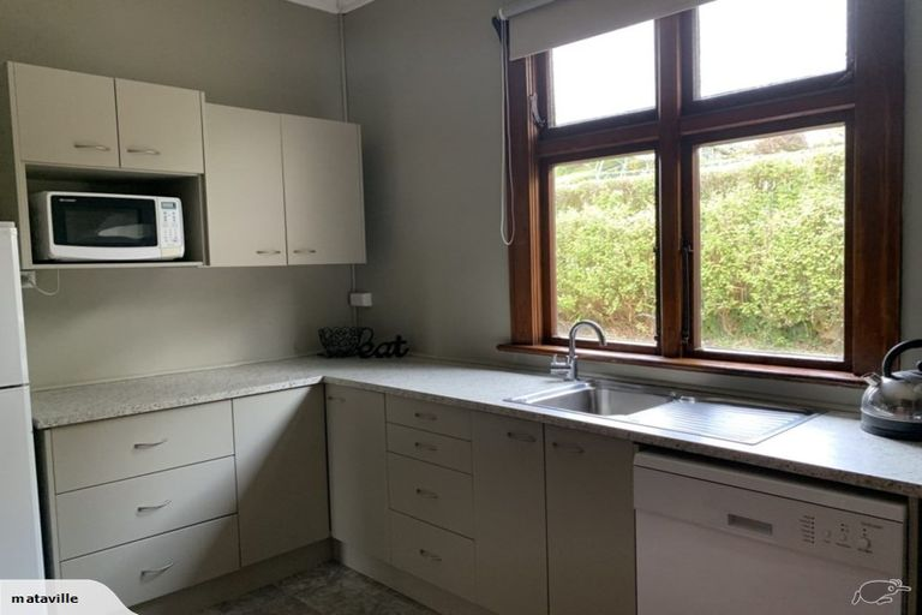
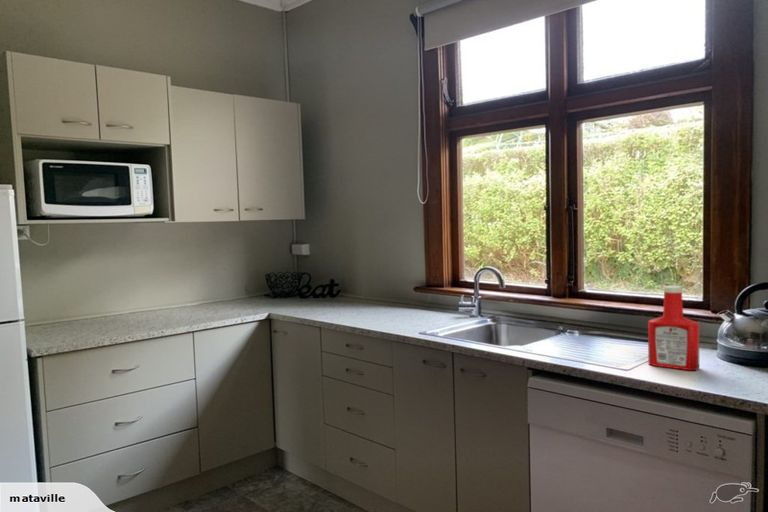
+ soap bottle (673, 326)
